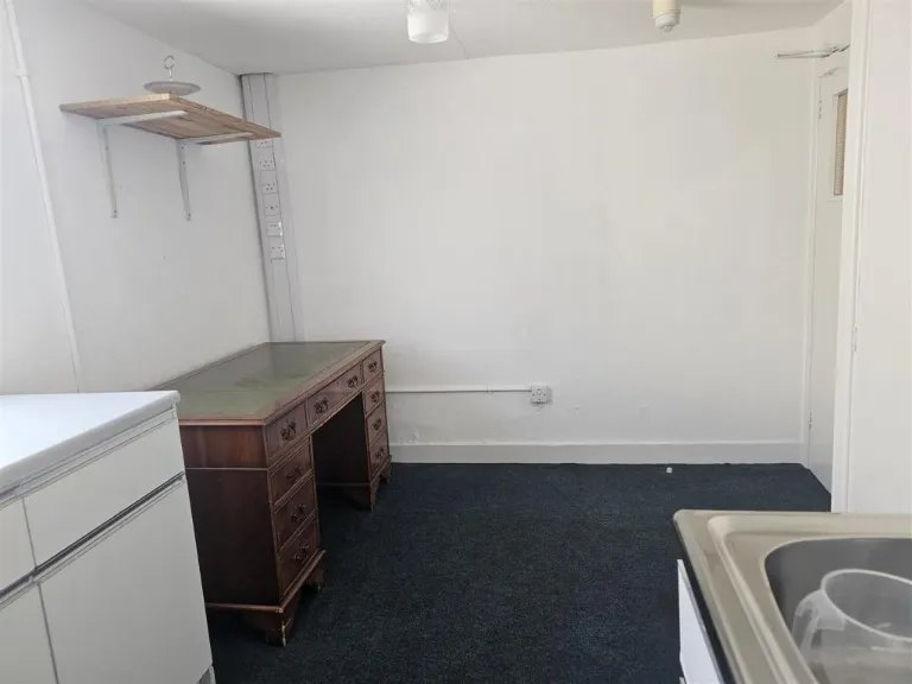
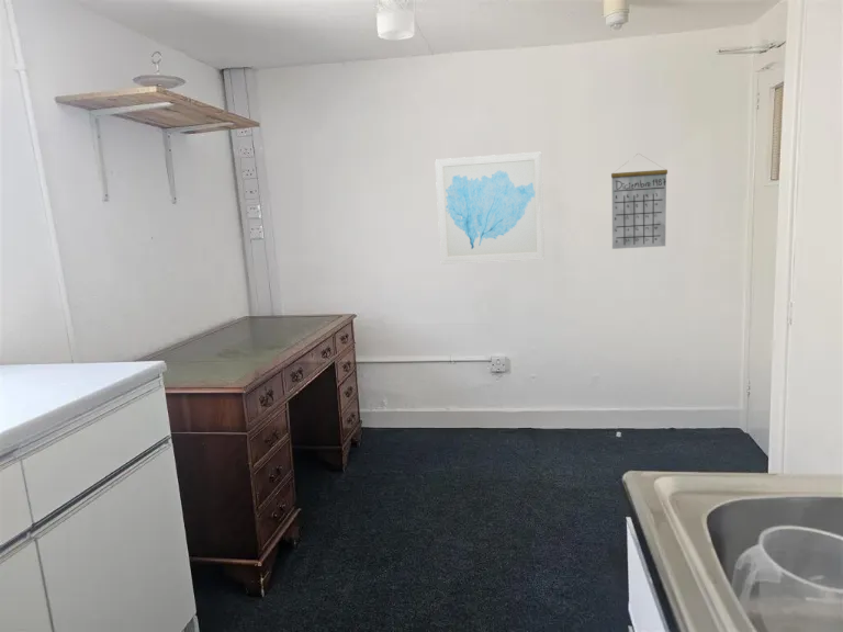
+ wall art (490, 210)
+ calendar (639, 201)
